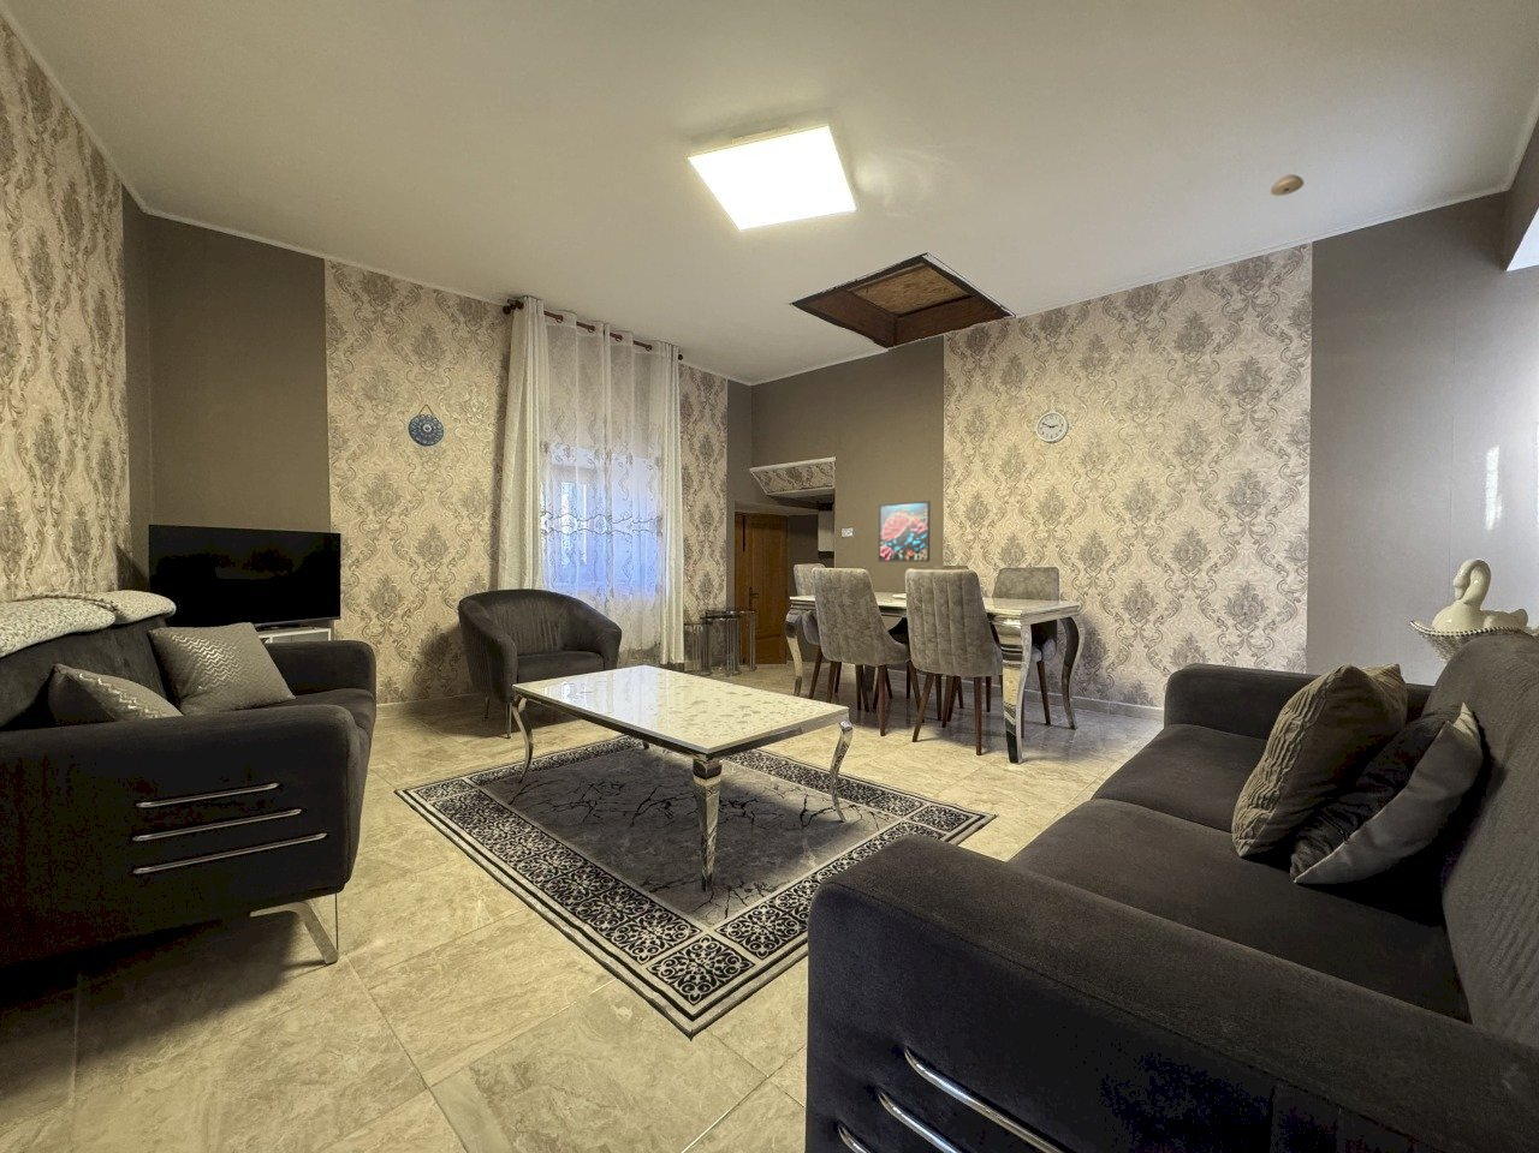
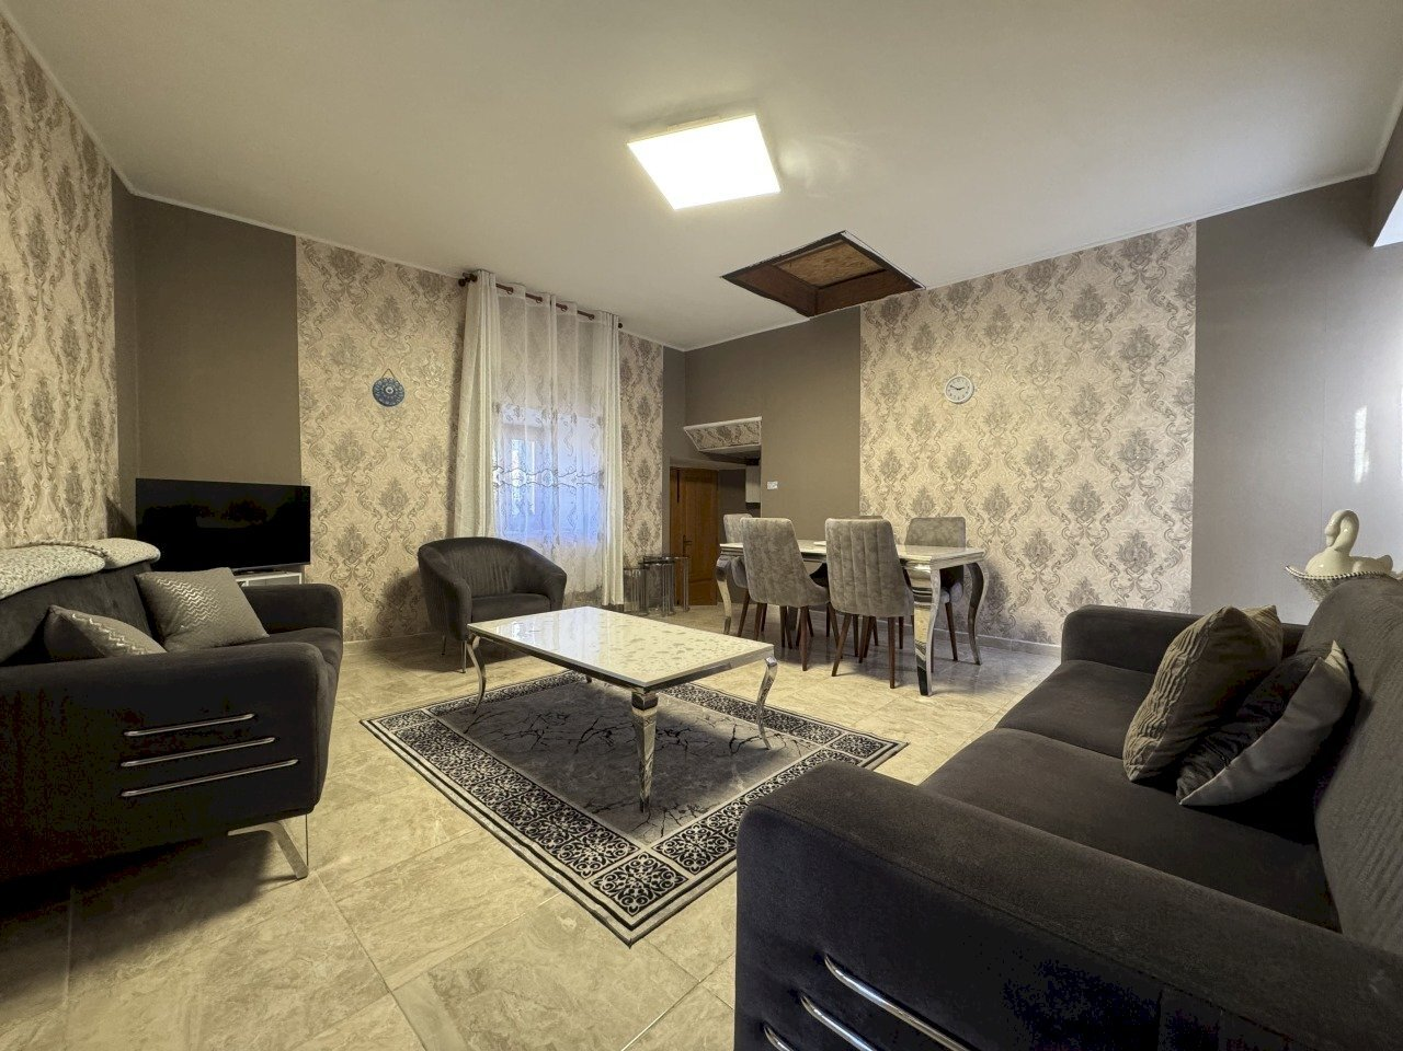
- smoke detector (1287, 183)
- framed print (903, 532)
